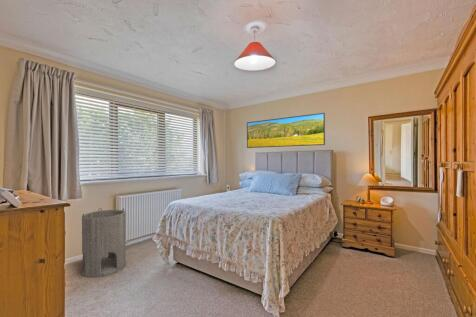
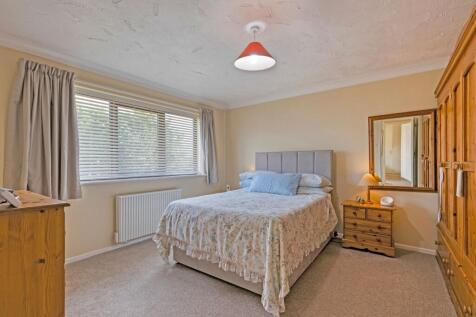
- cylinder (104, 239)
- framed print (281, 132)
